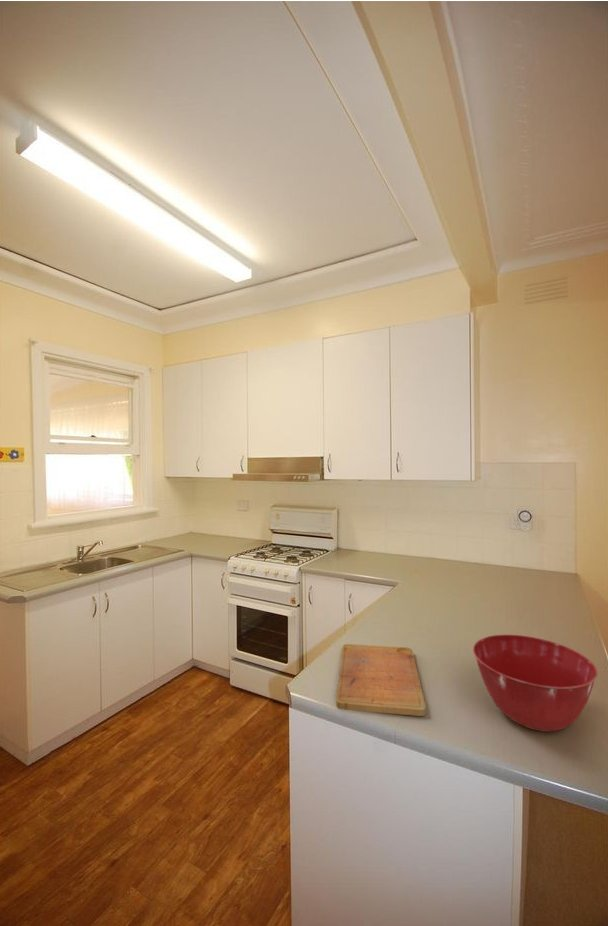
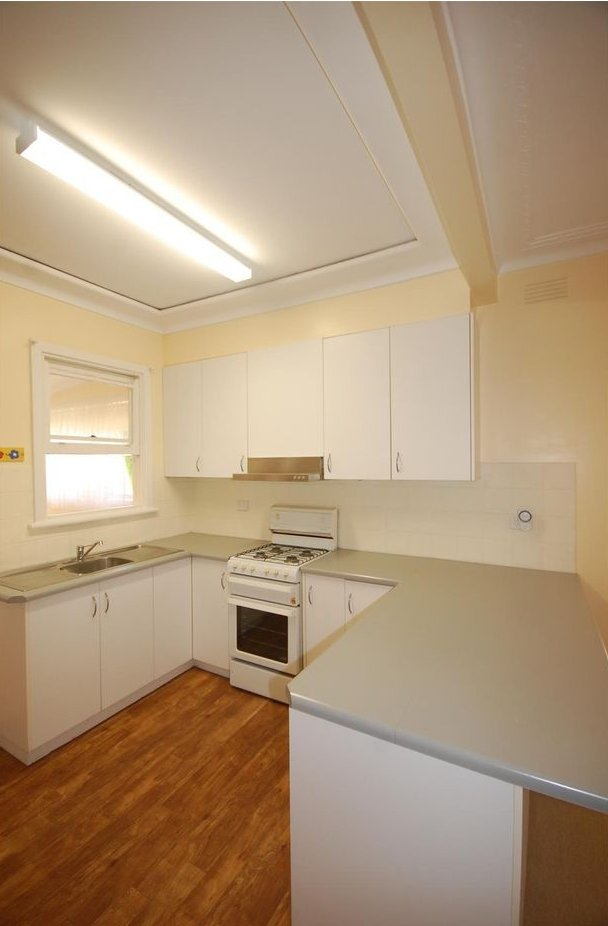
- cutting board (378, 674)
- mixing bowl (531, 685)
